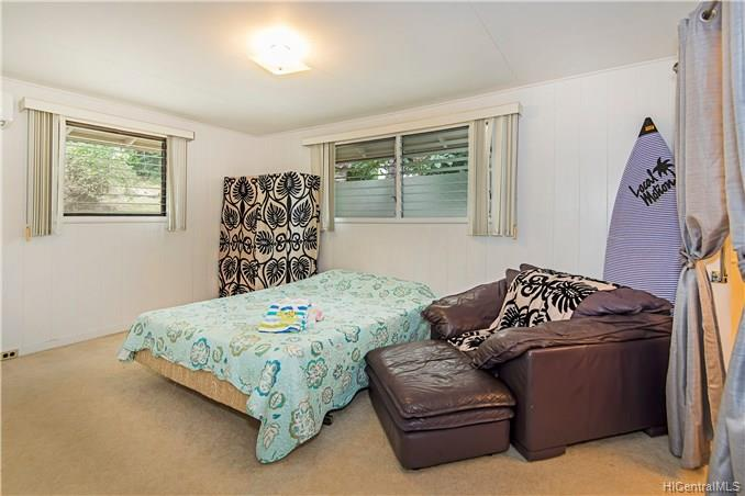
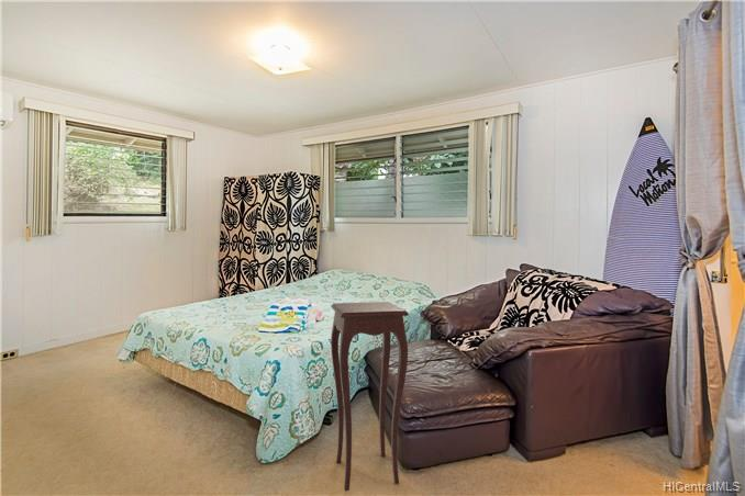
+ side table (380, 388)
